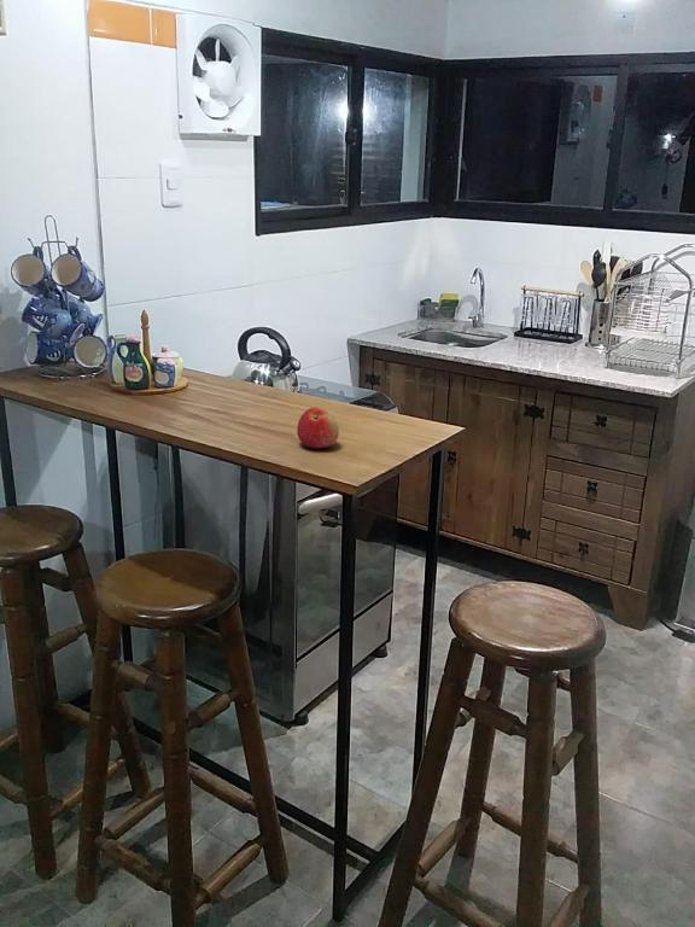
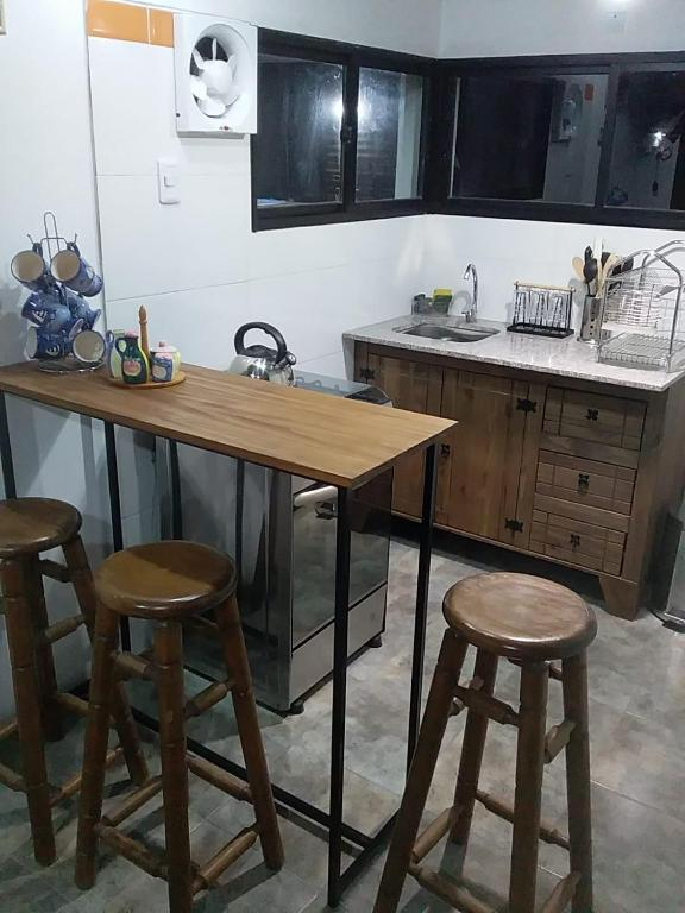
- apple (317, 426)
